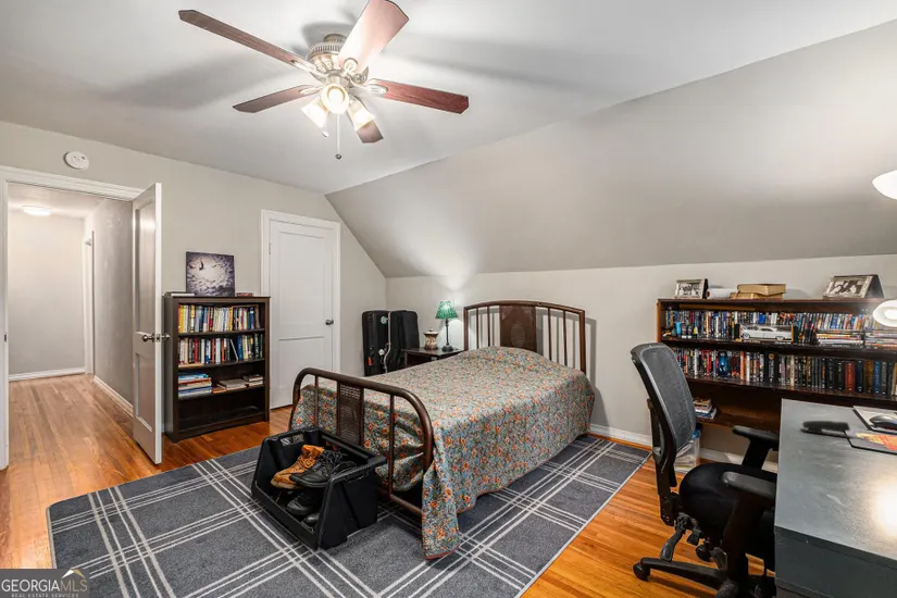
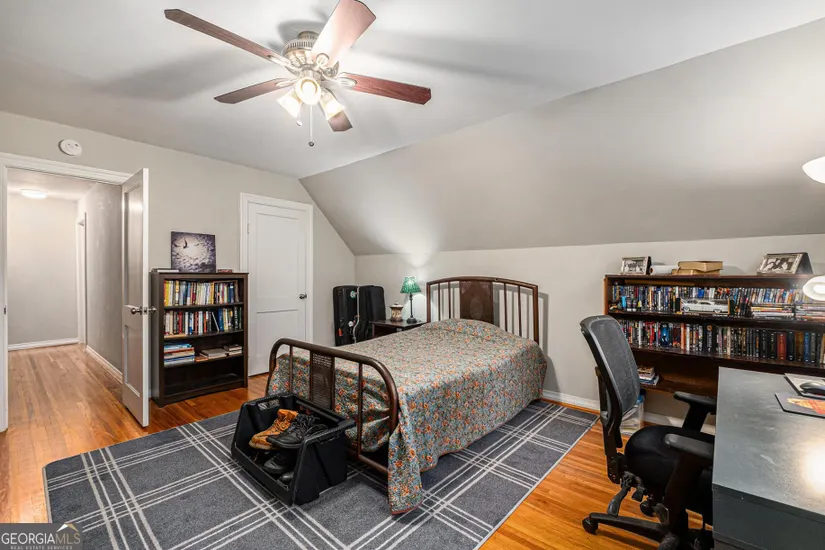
- stapler (824, 426)
